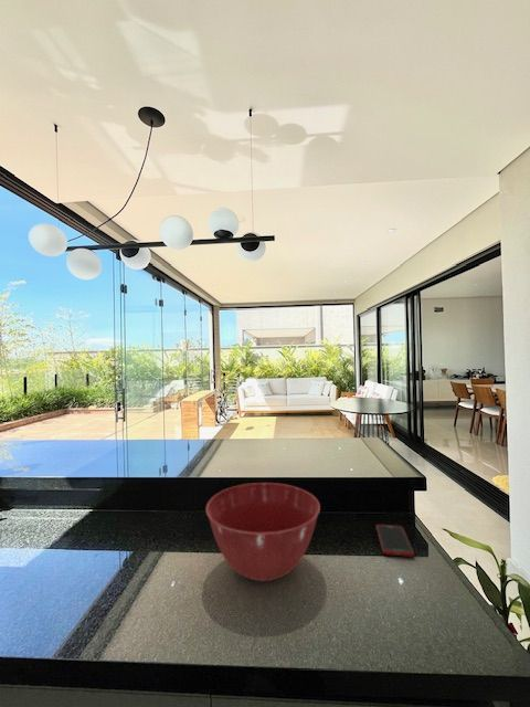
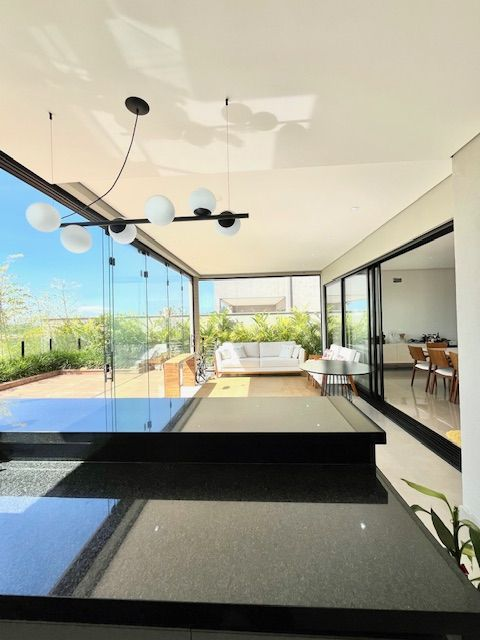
- mixing bowl (263, 534)
- cell phone (393, 539)
